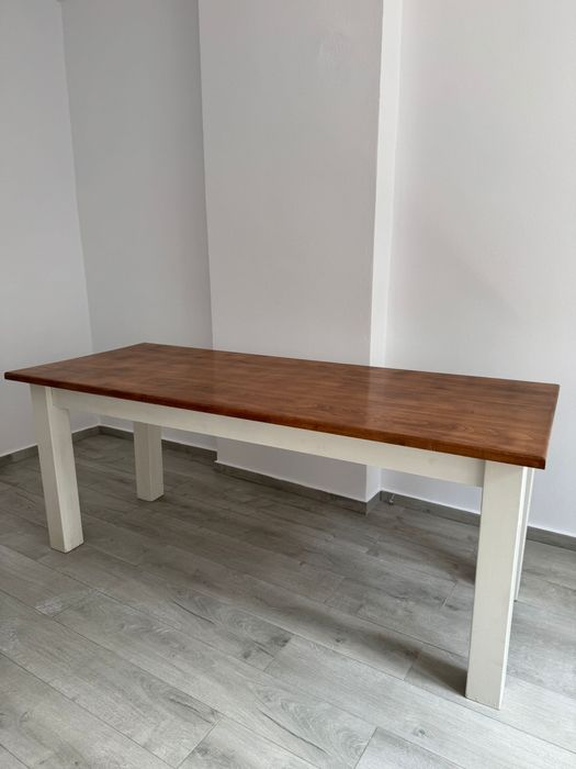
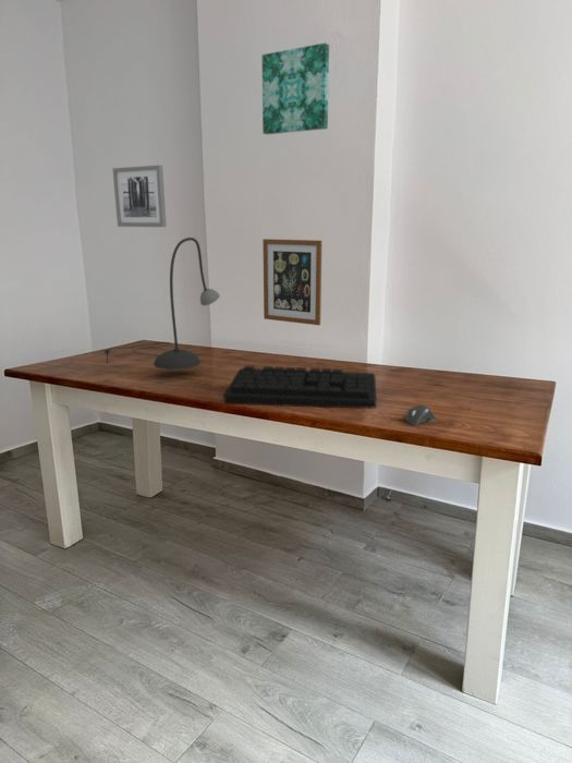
+ computer mouse (422, 413)
+ wall art (294, 90)
+ keyboard (302, 385)
+ desk lamp (171, 302)
+ wall art (138, 197)
+ wall art (291, 281)
